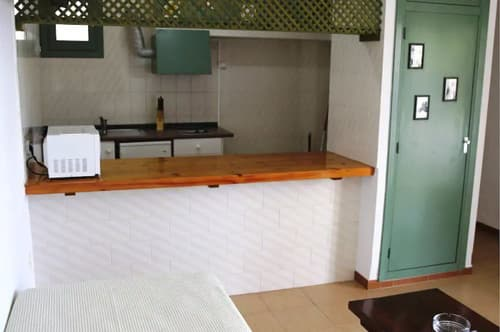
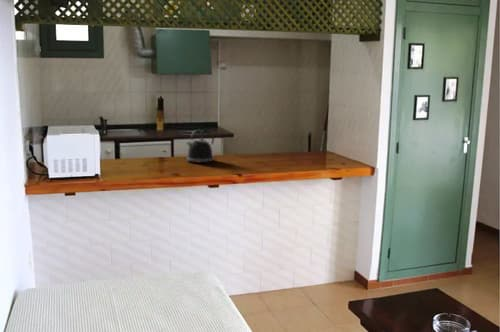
+ kettle (200, 145)
